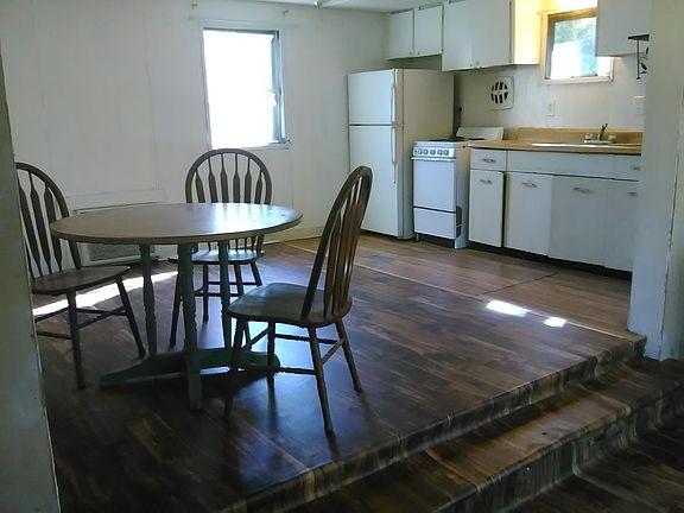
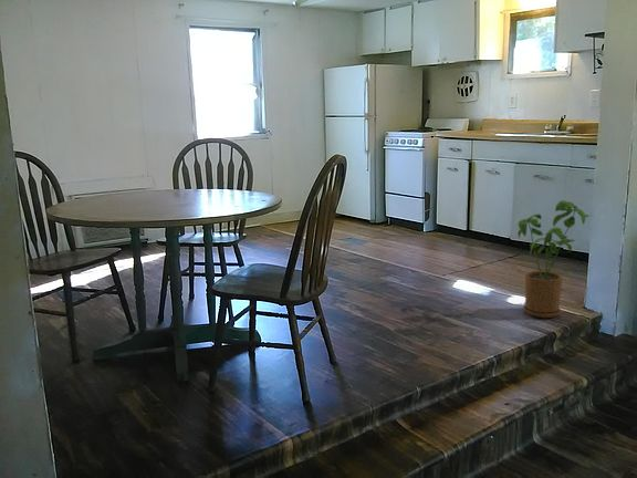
+ house plant (546, 259)
